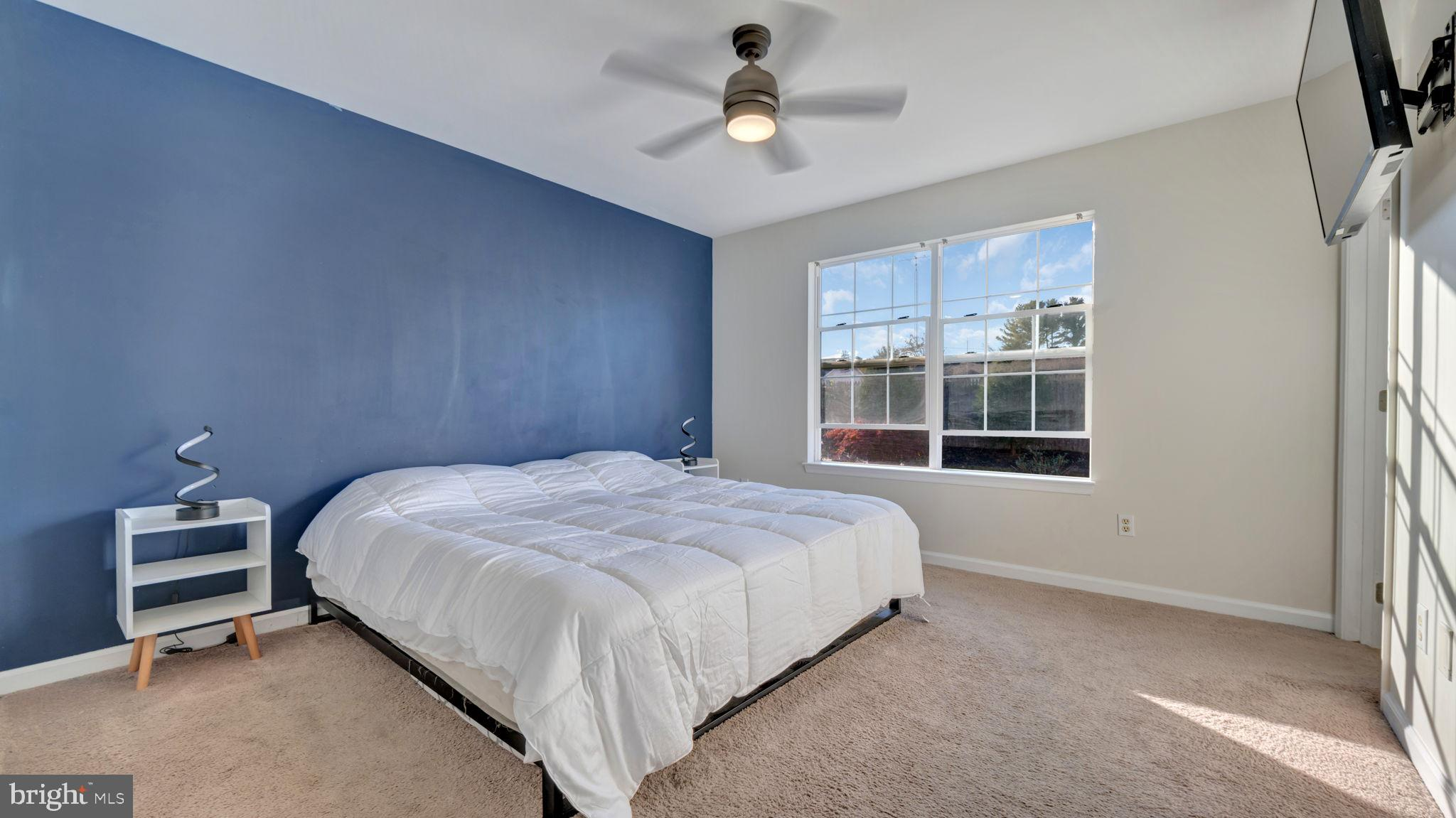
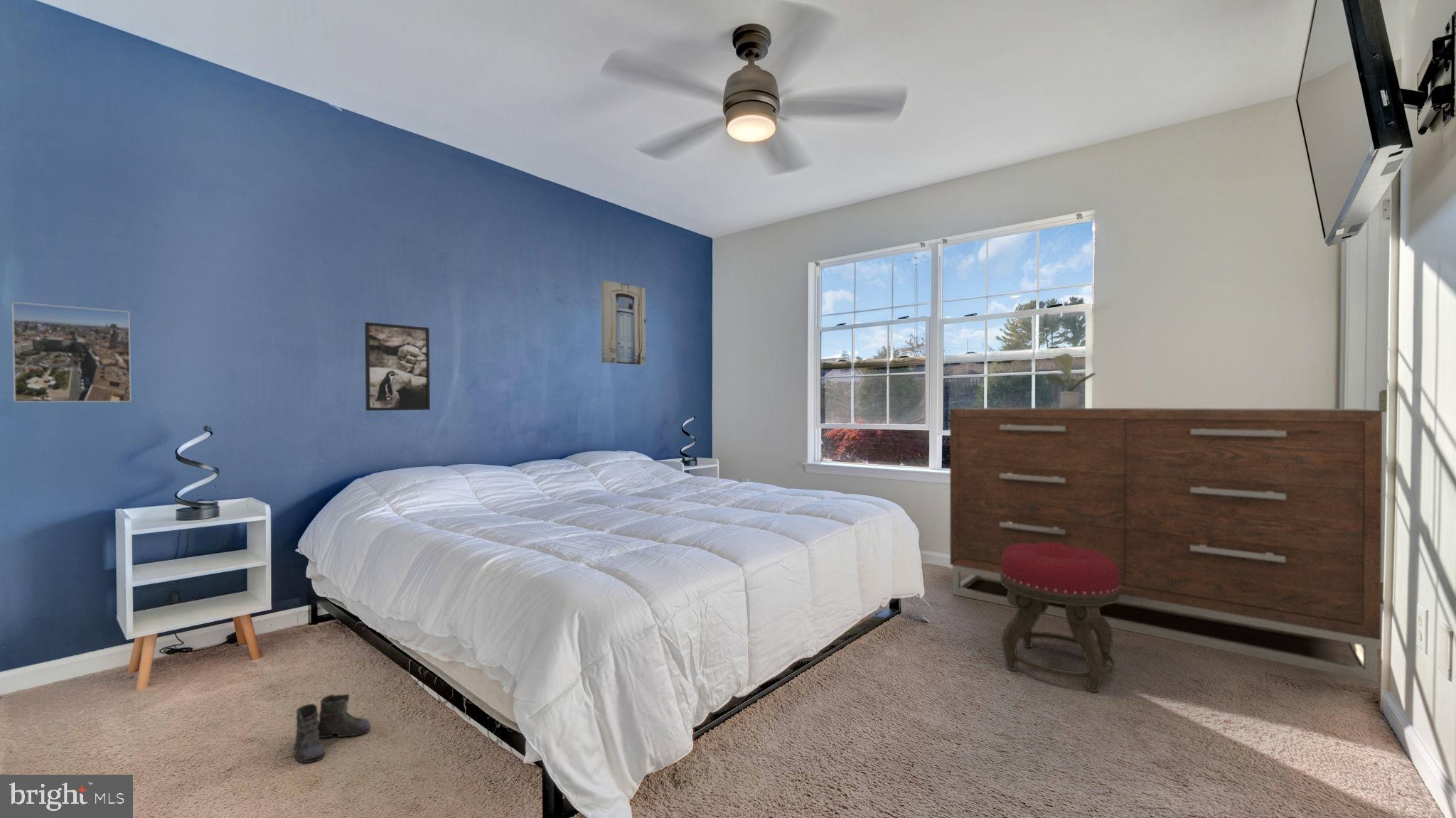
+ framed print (74, 355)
+ wall art (623, 324)
+ dresser (1130, 512)
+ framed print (398, 367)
+ potted plant (1071, 381)
+ stool (1057, 603)
+ boots (326, 724)
